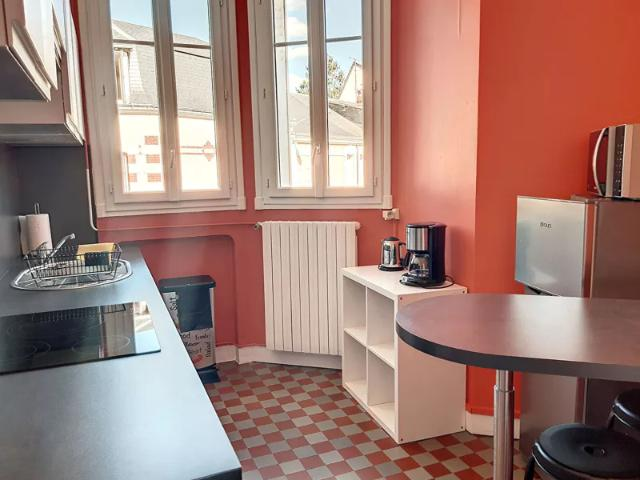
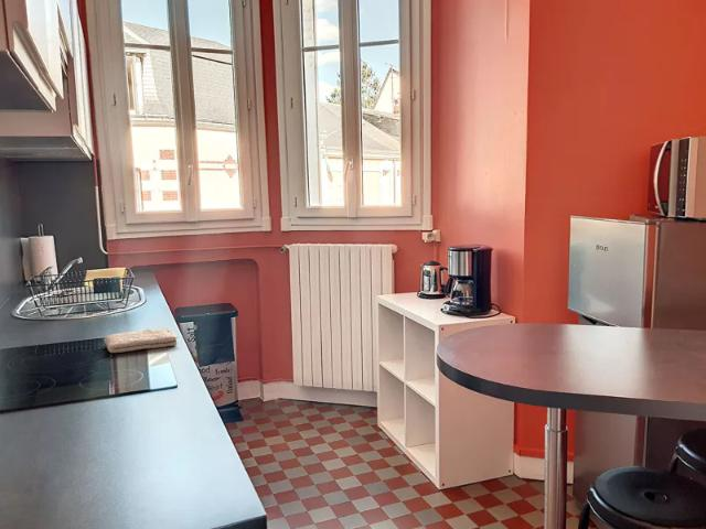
+ washcloth (141, 339)
